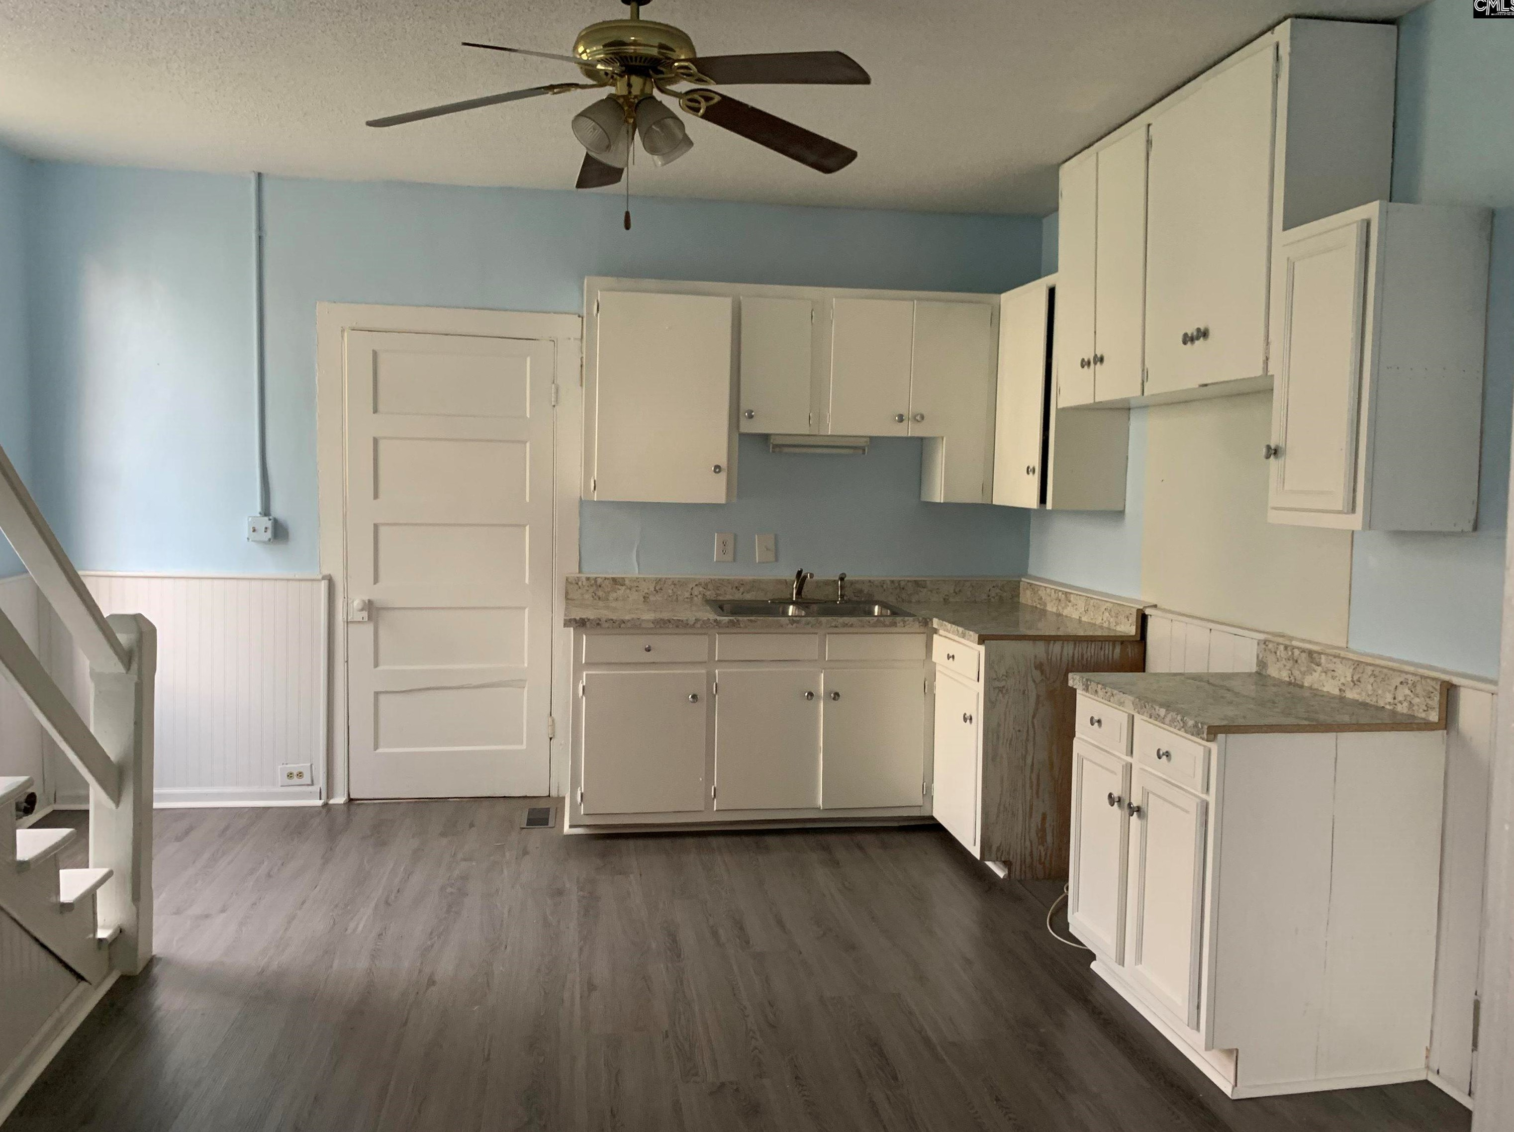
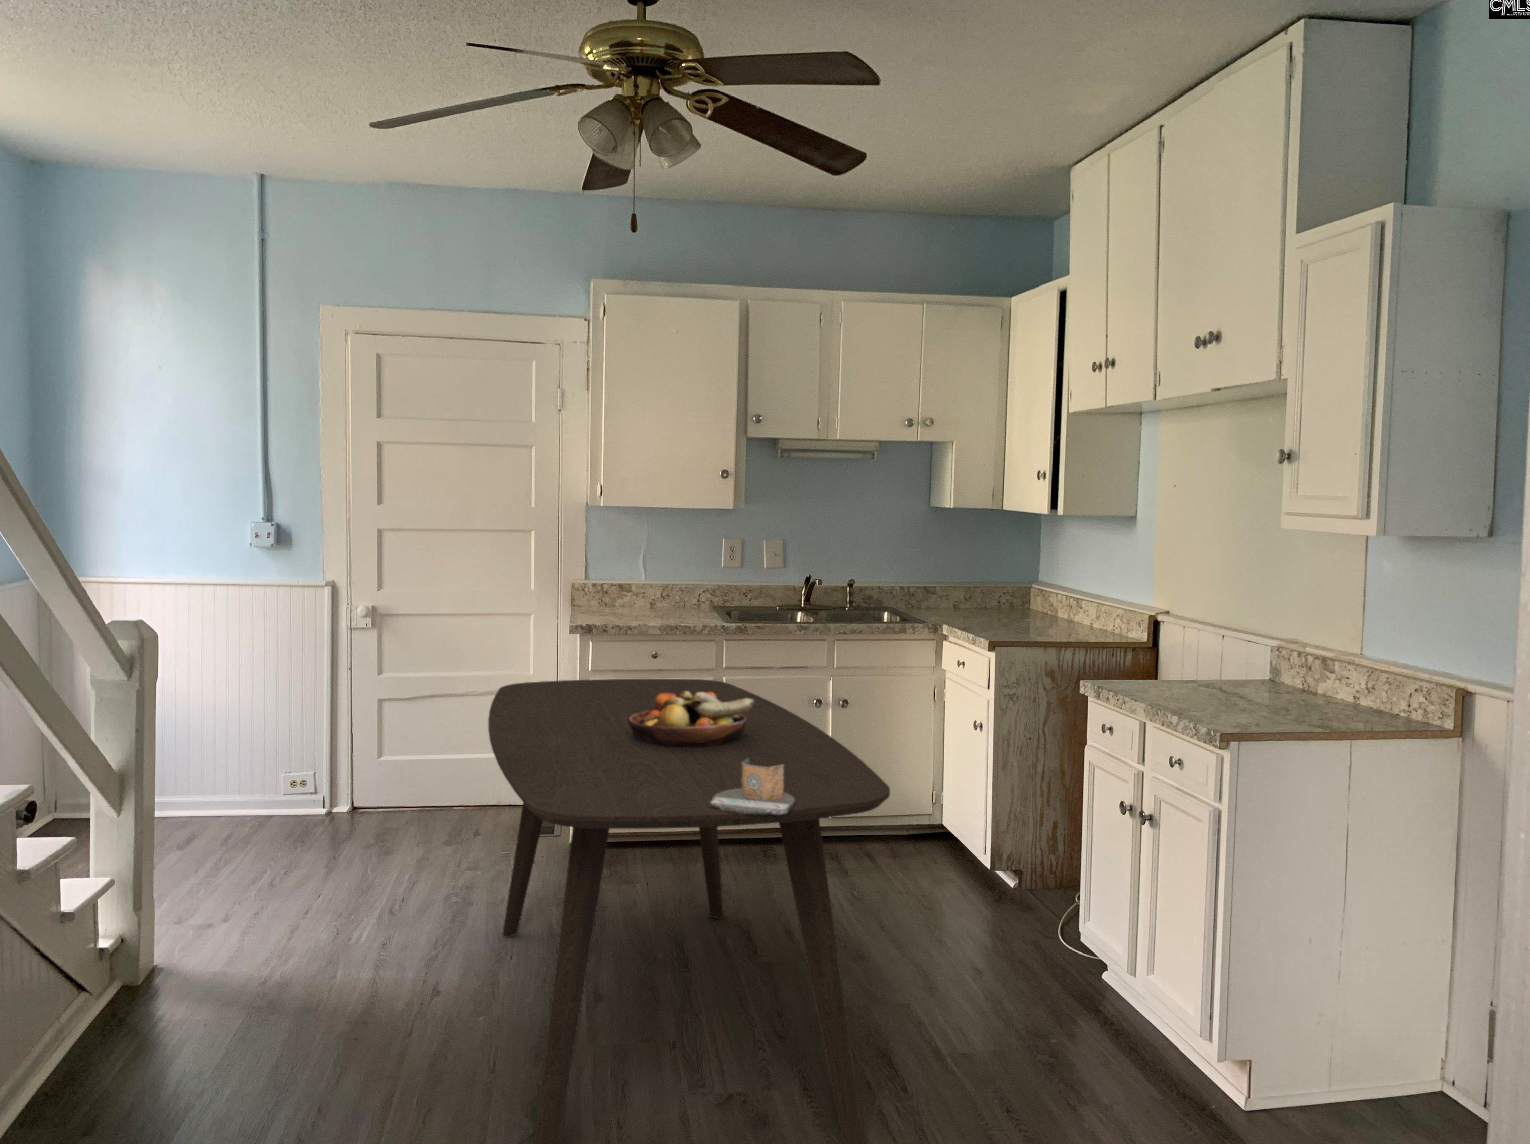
+ fruit bowl (689, 711)
+ dining table (653, 828)
+ napkin holder (755, 782)
